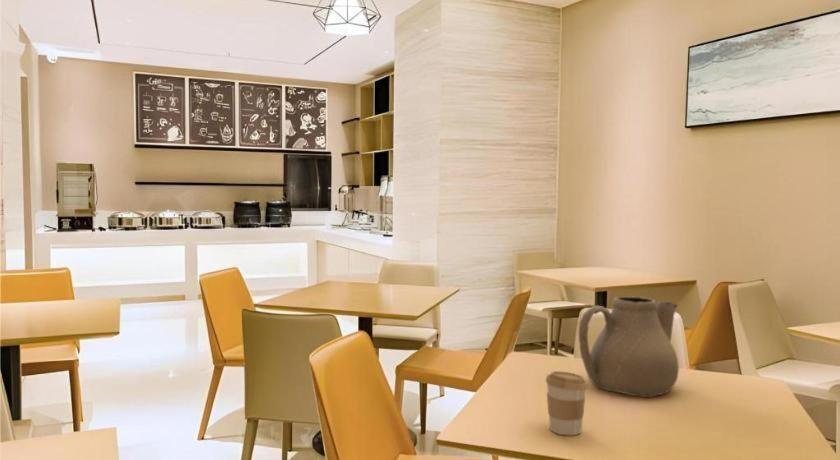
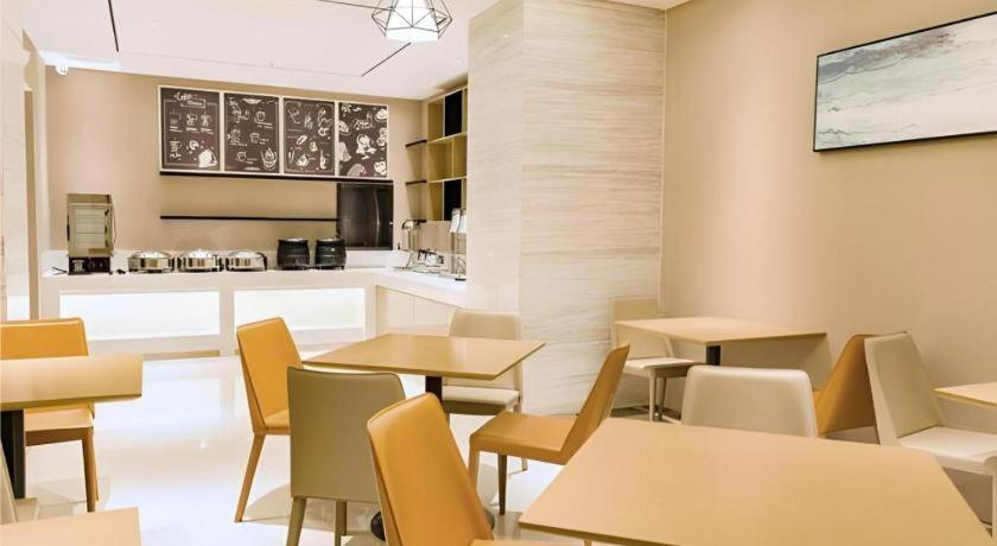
- teapot (631, 343)
- coffee cup (566, 401)
